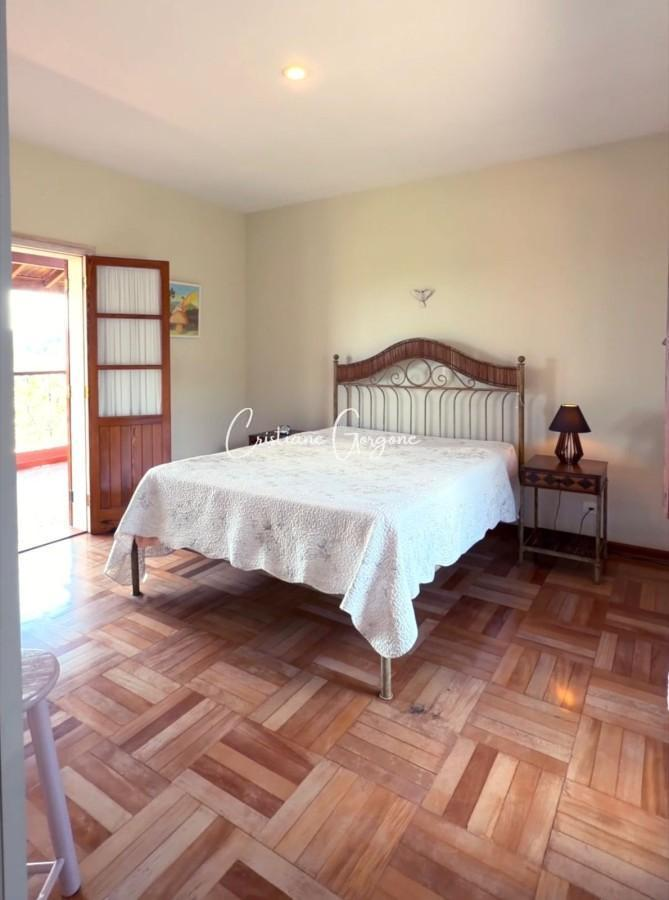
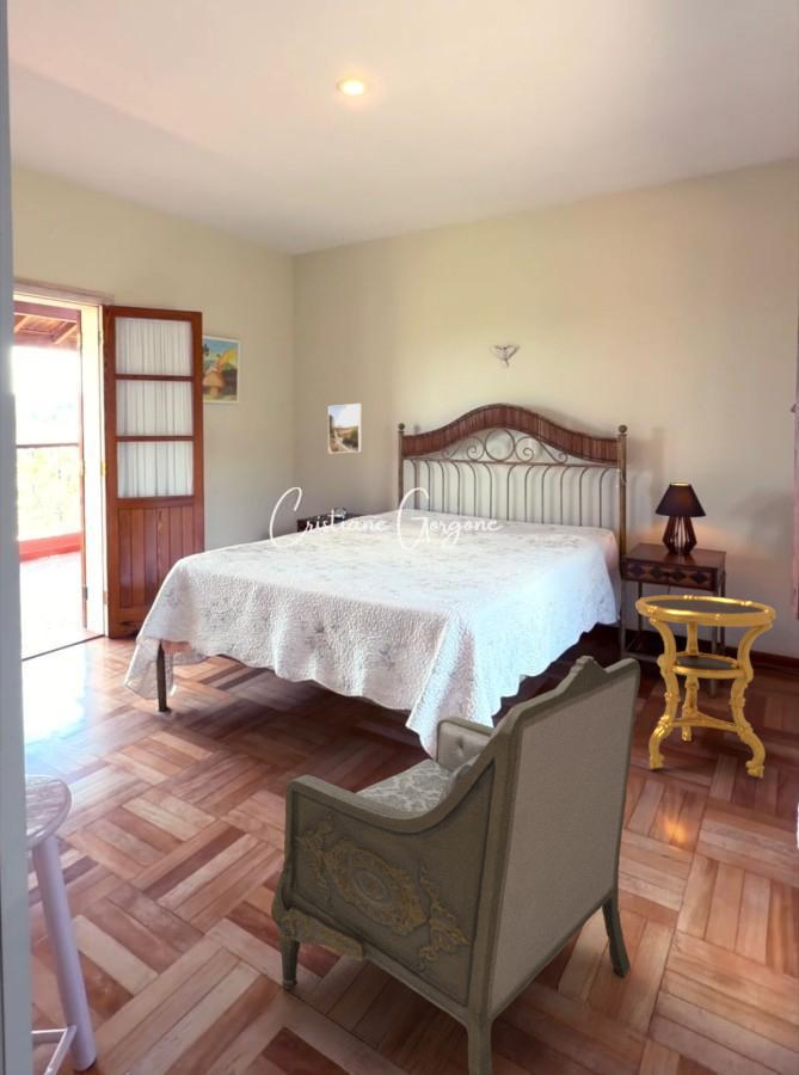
+ side table (697, 682)
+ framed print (344, 429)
+ armchair (460, 807)
